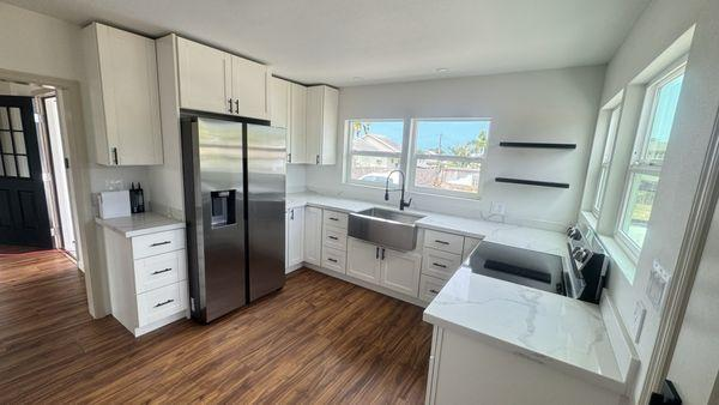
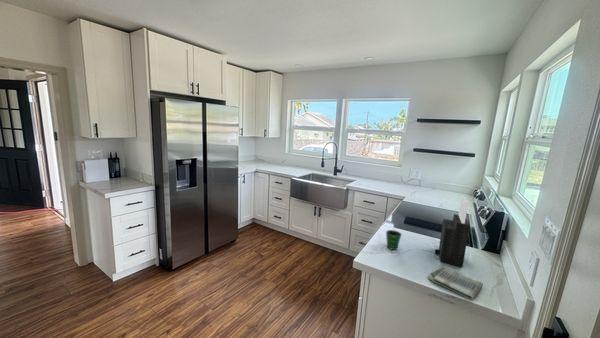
+ cup (392, 239)
+ dish towel (455, 280)
+ knife block (452, 227)
